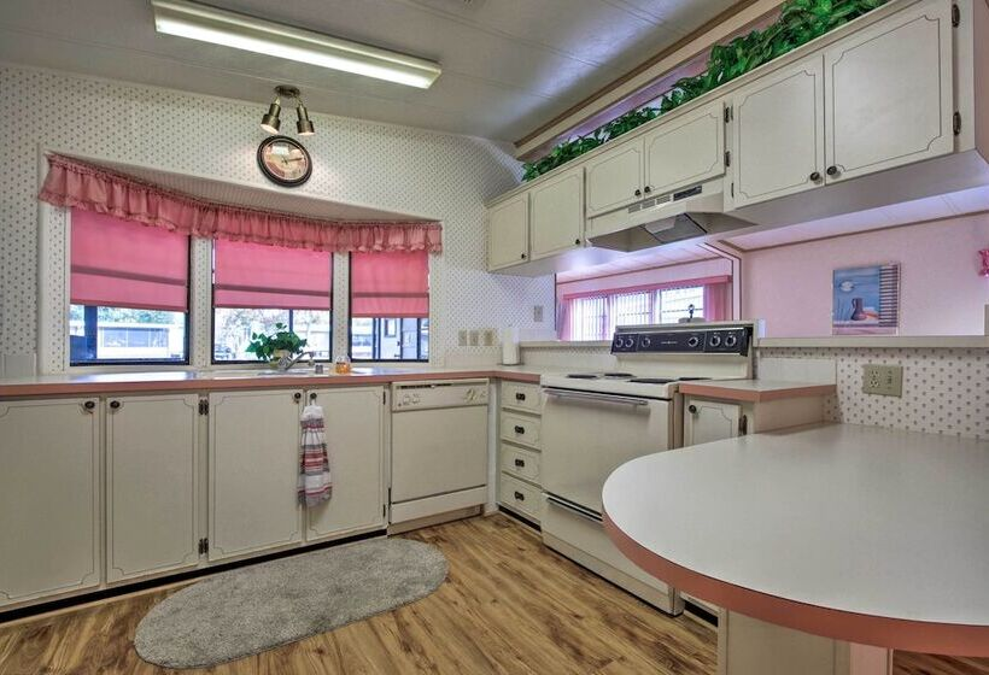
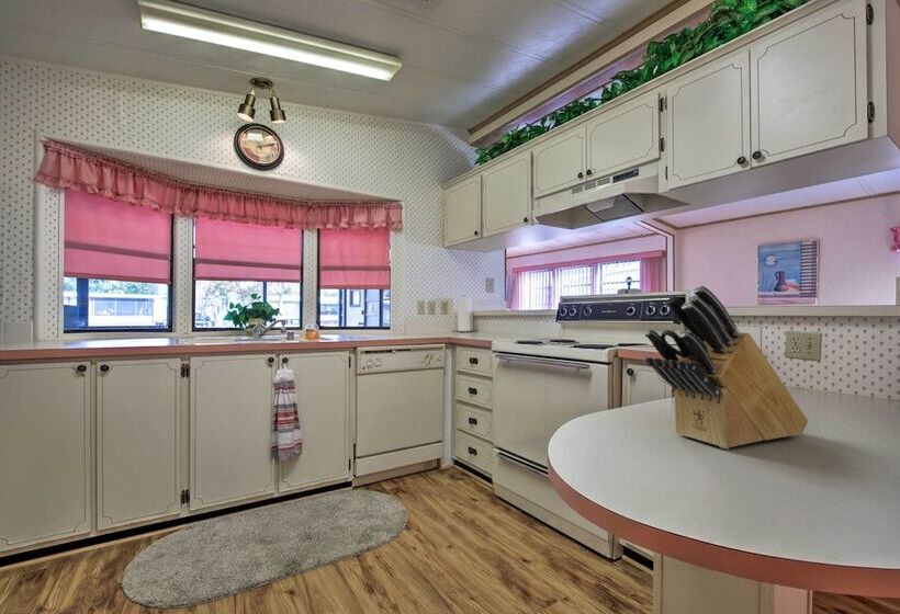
+ knife block (725, 362)
